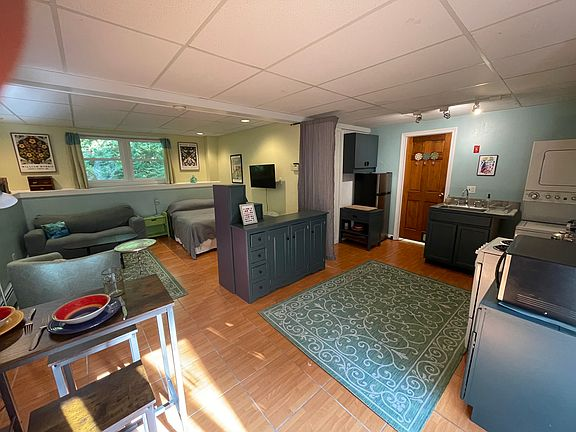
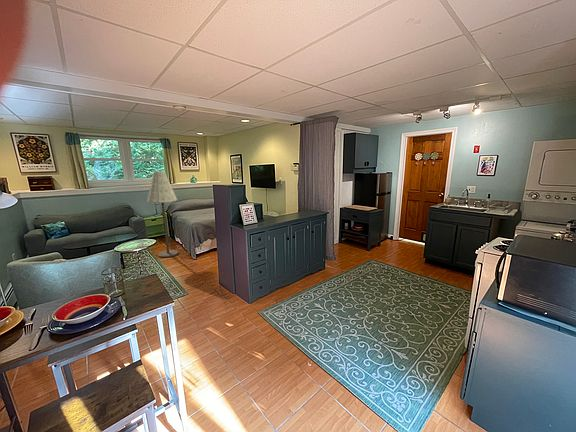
+ floor lamp (163, 214)
